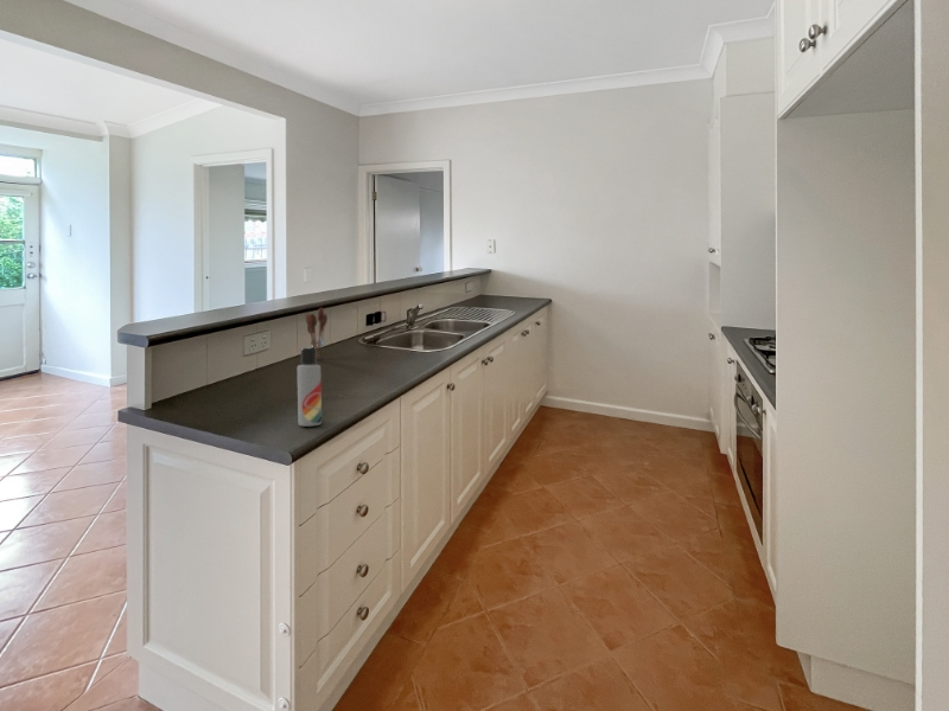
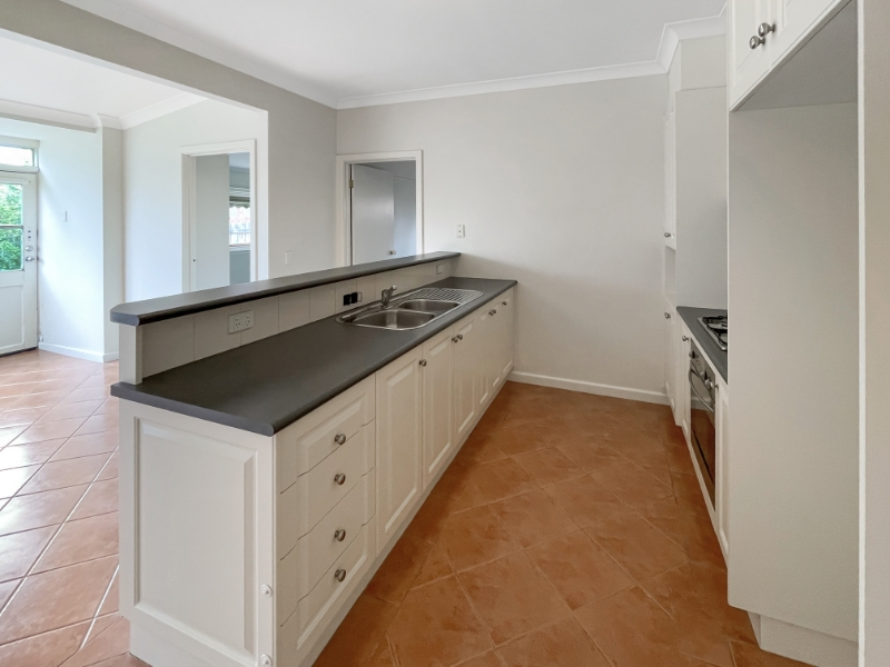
- lotion bottle (308, 385)
- utensil holder (314, 333)
